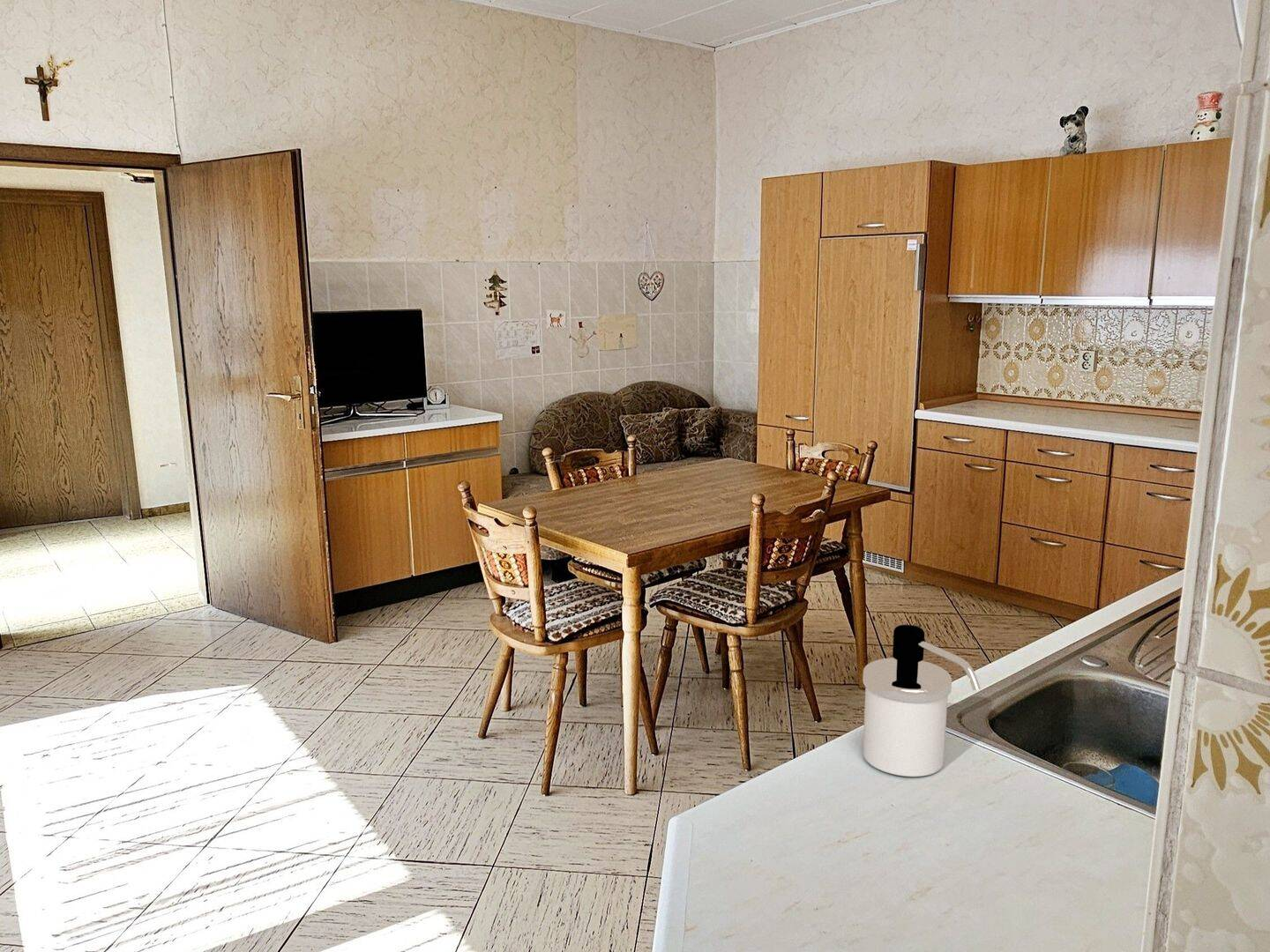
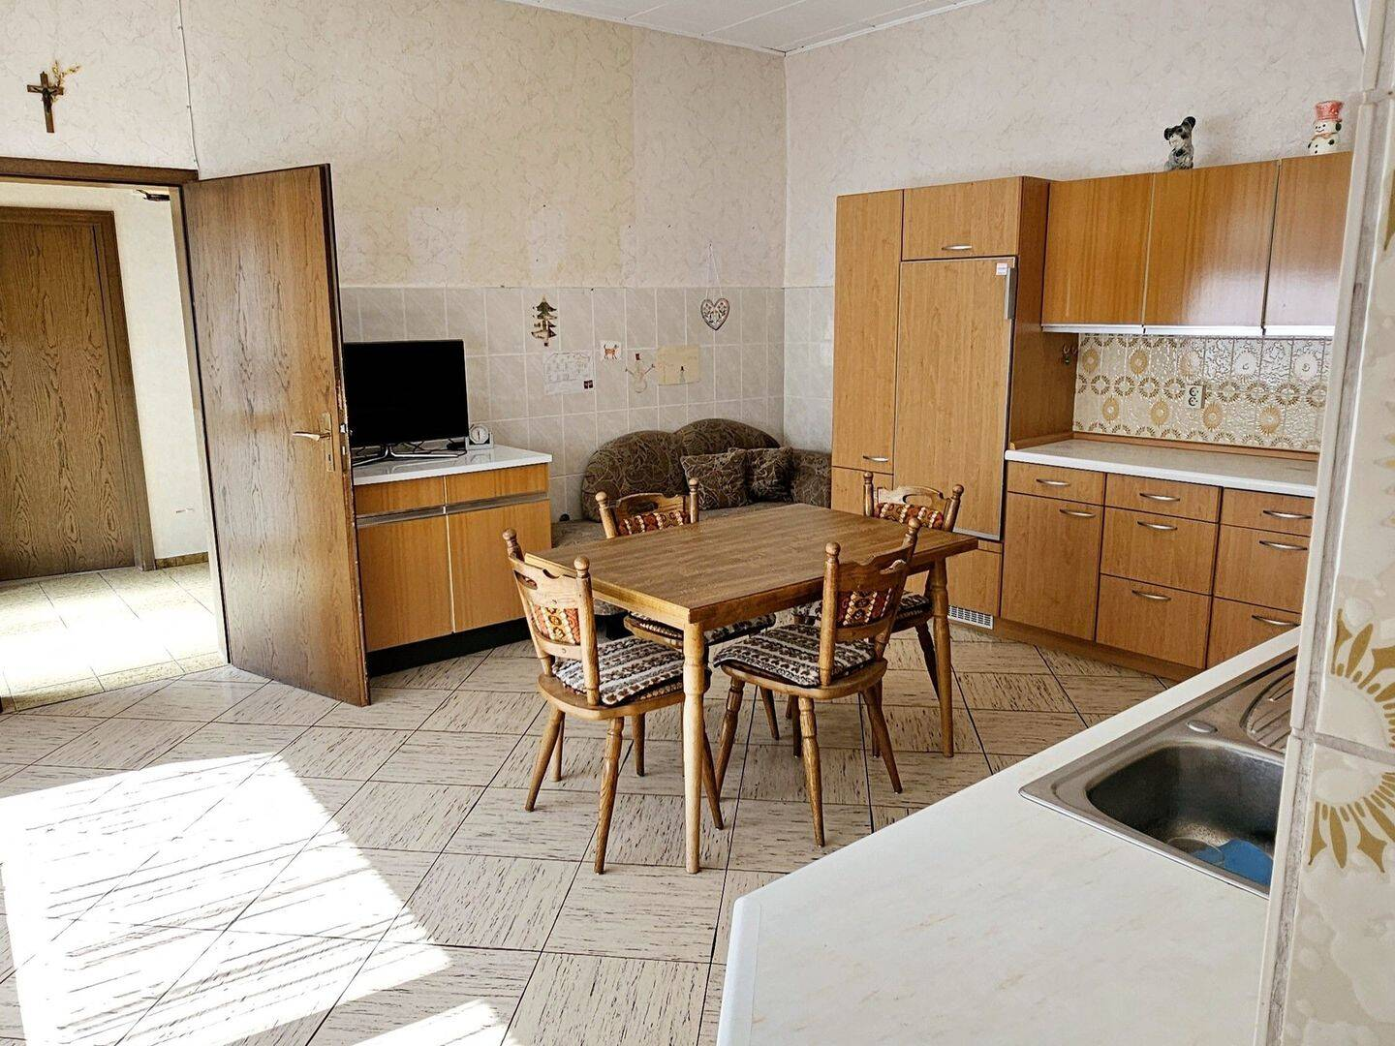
- soap dispenser (923, 703)
